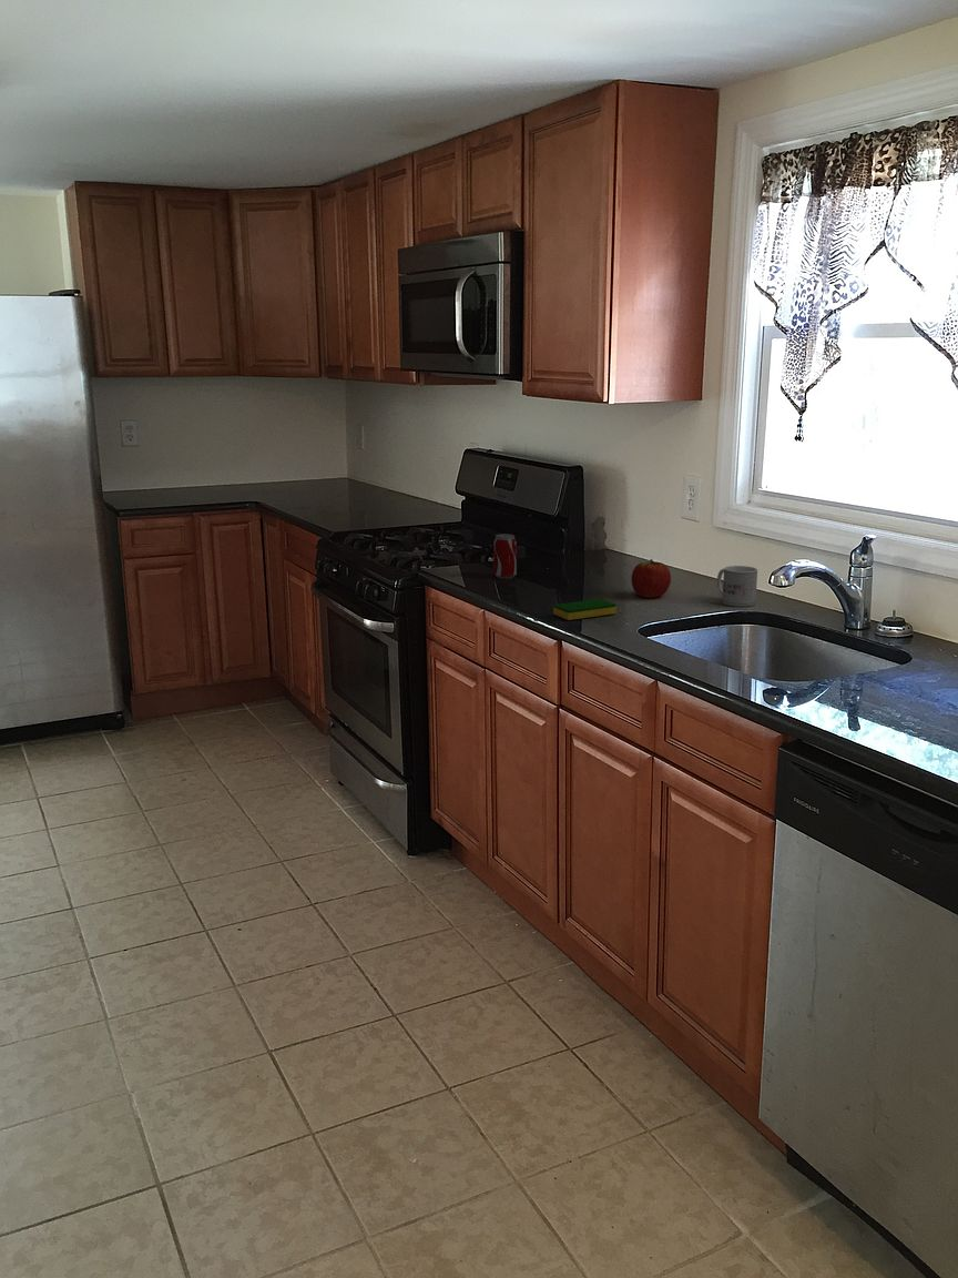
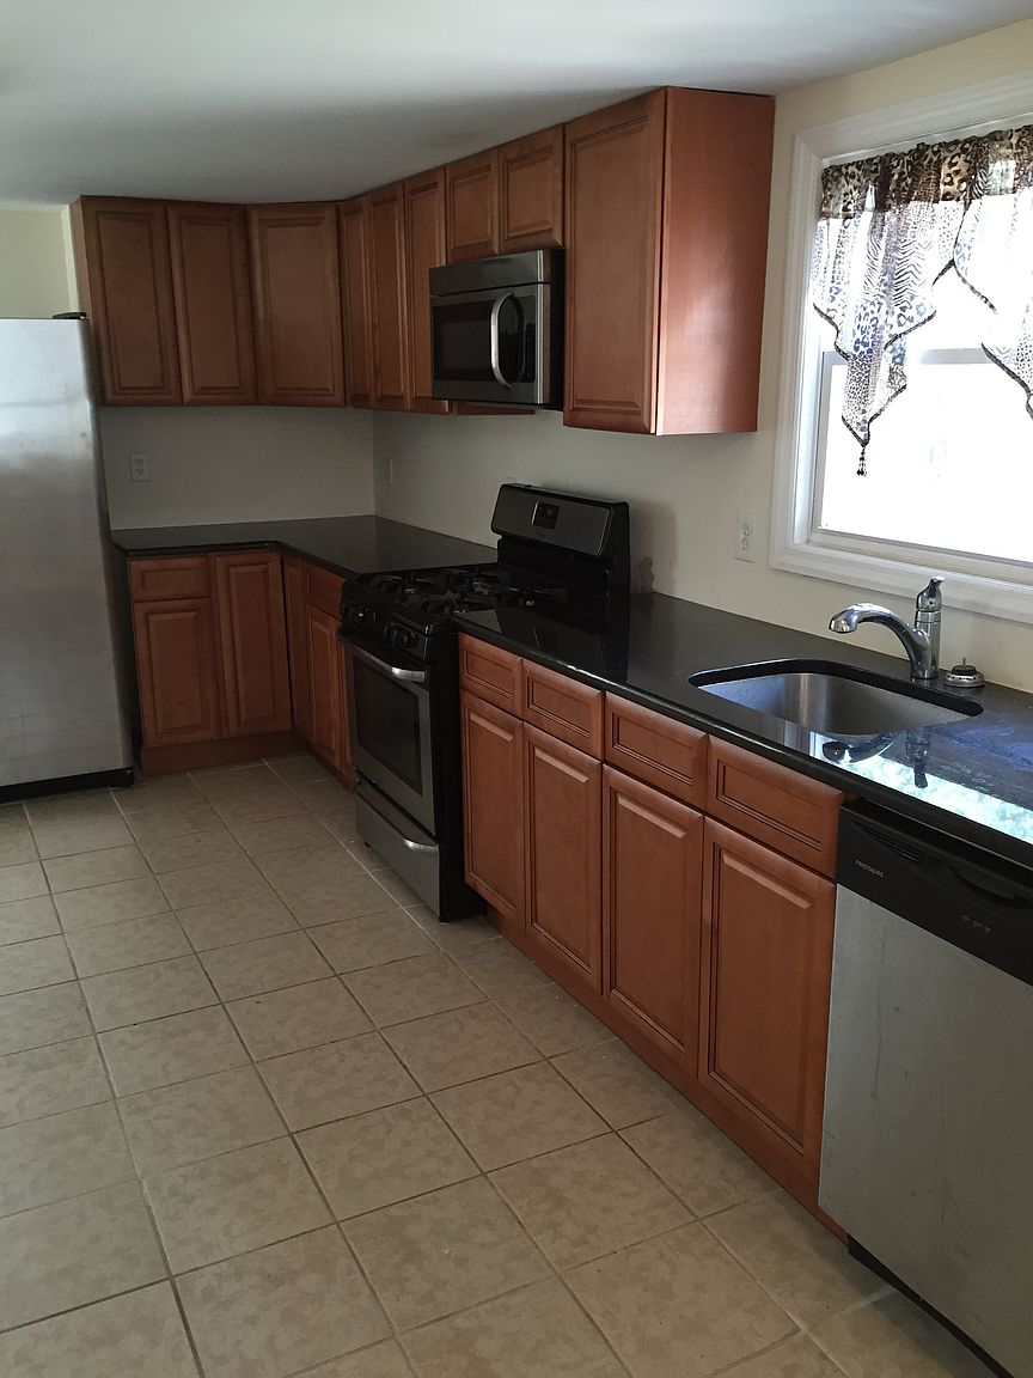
- mug (734, 584)
- dish sponge (584, 609)
- apple (651, 577)
- beverage can (505, 556)
